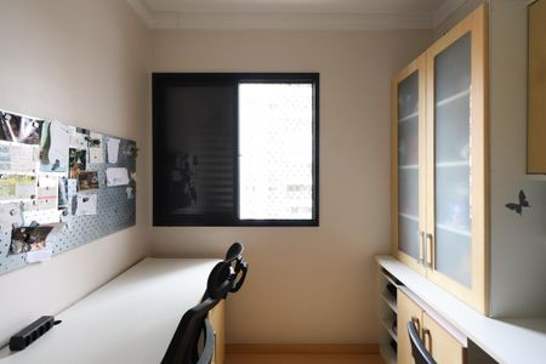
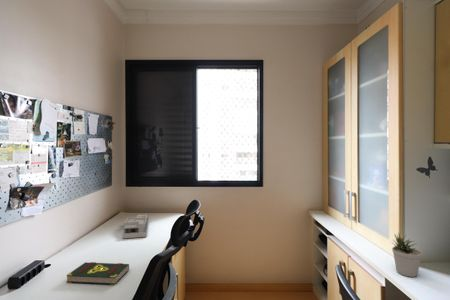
+ desk organizer (137, 223)
+ potted plant (406, 253)
+ book (99, 272)
